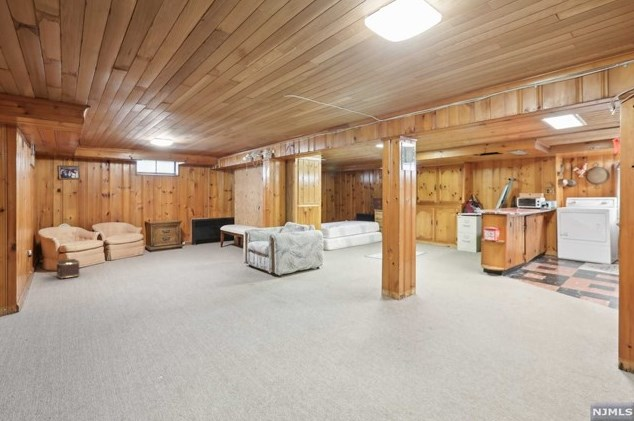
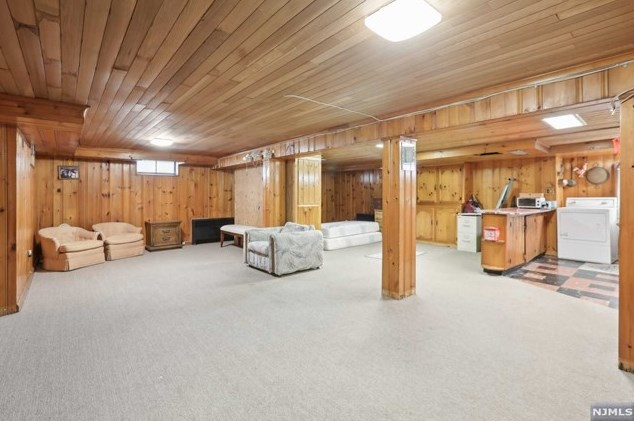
- ottoman (67, 260)
